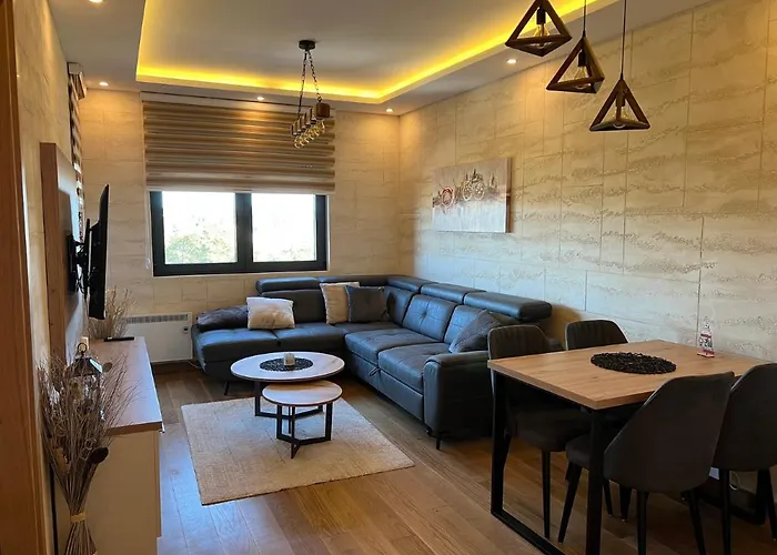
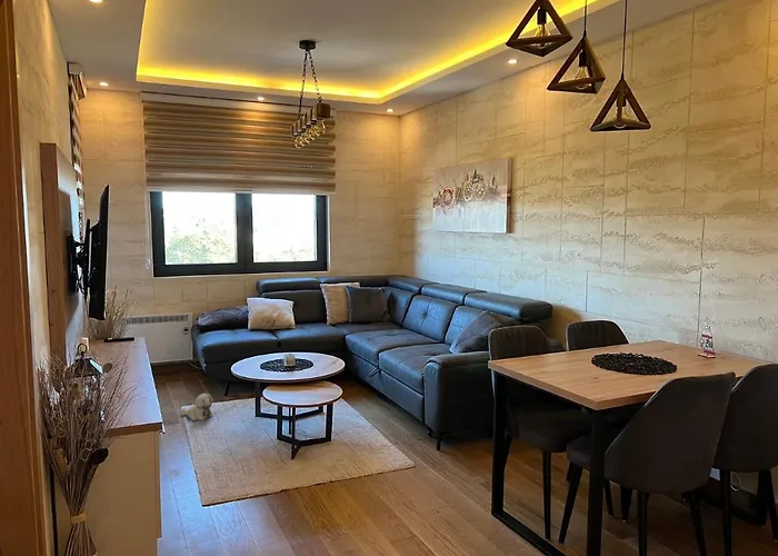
+ plush toy (198, 404)
